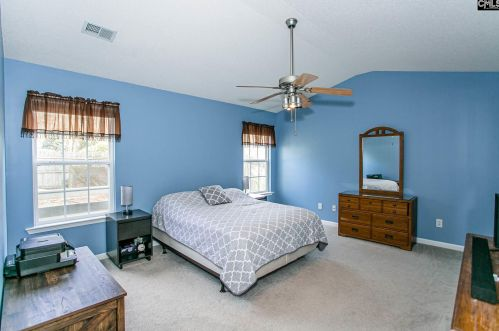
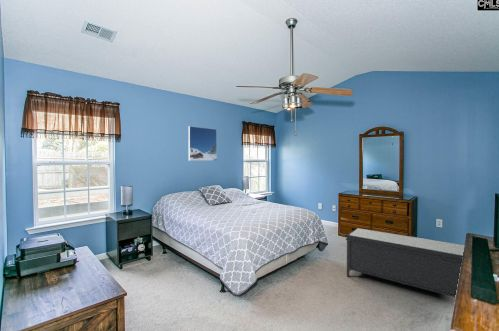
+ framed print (203, 144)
+ bench (403, 262)
